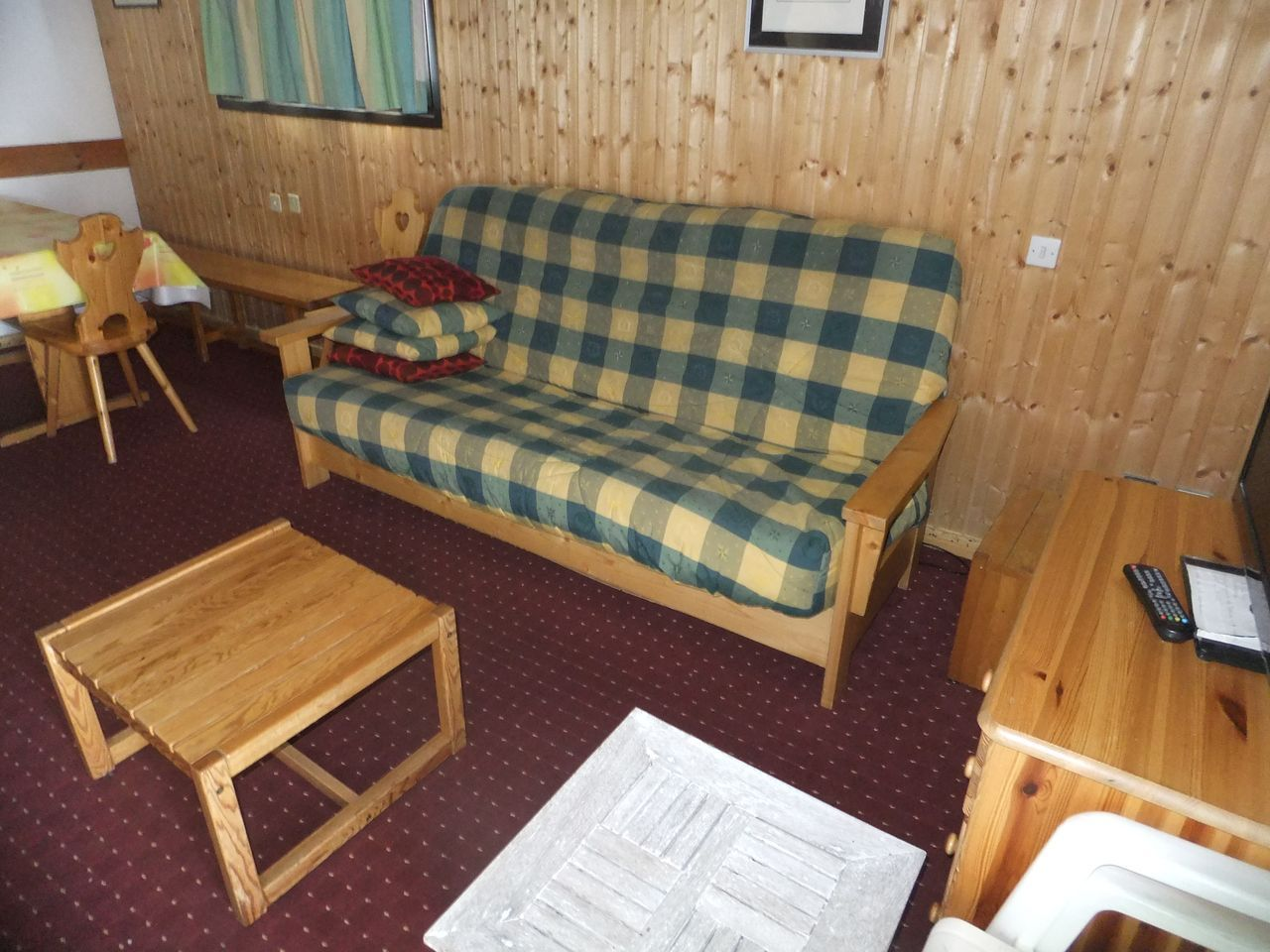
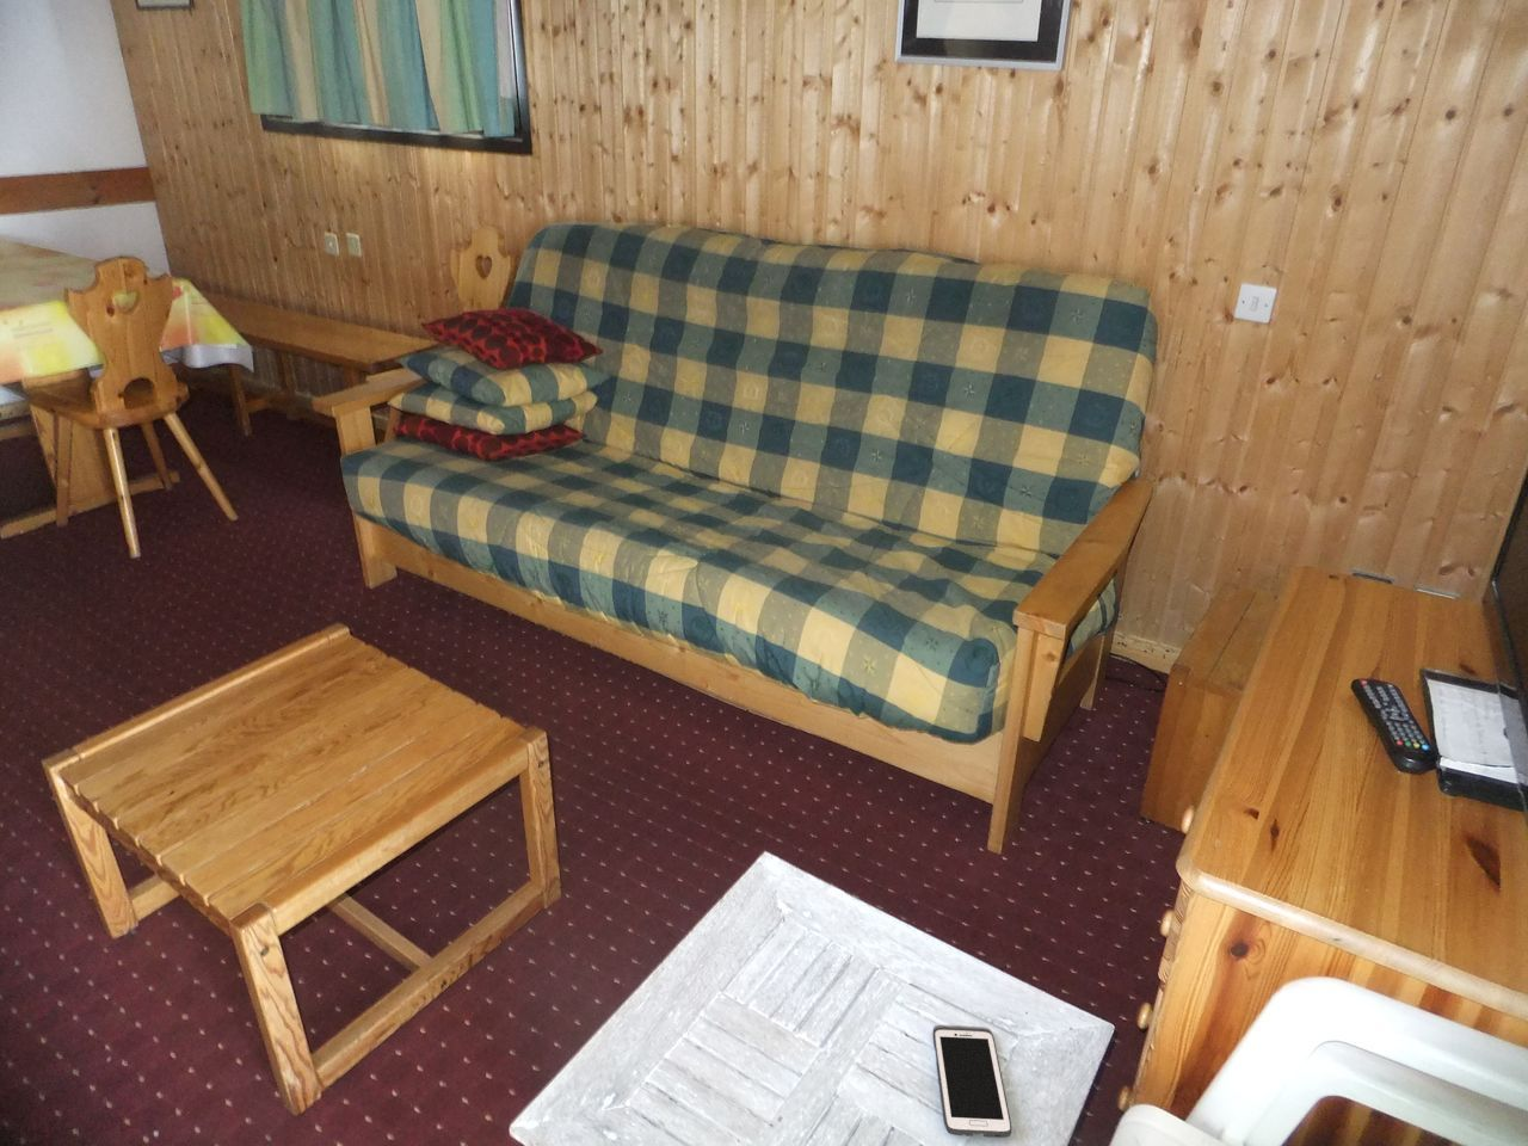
+ cell phone (970, 1079)
